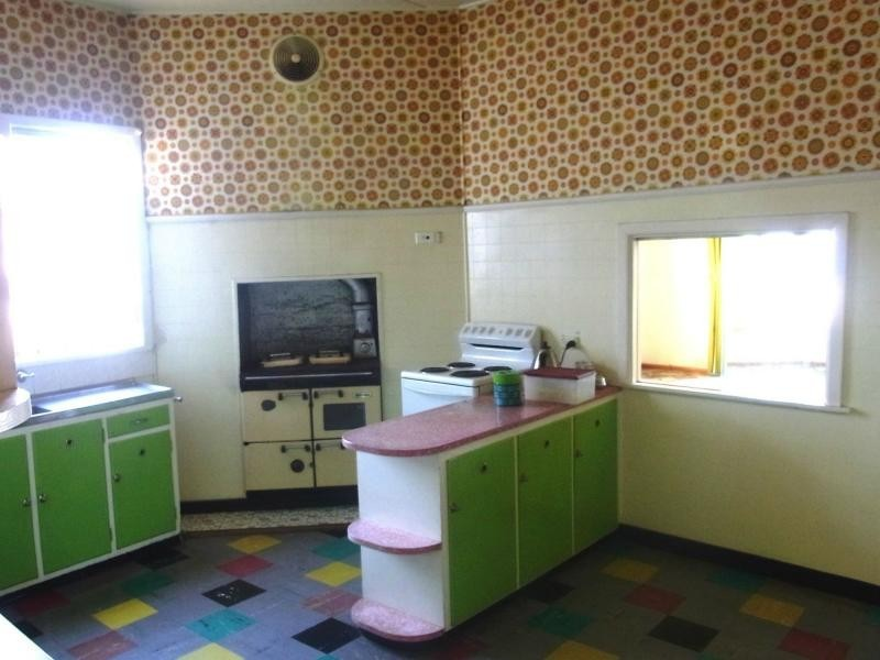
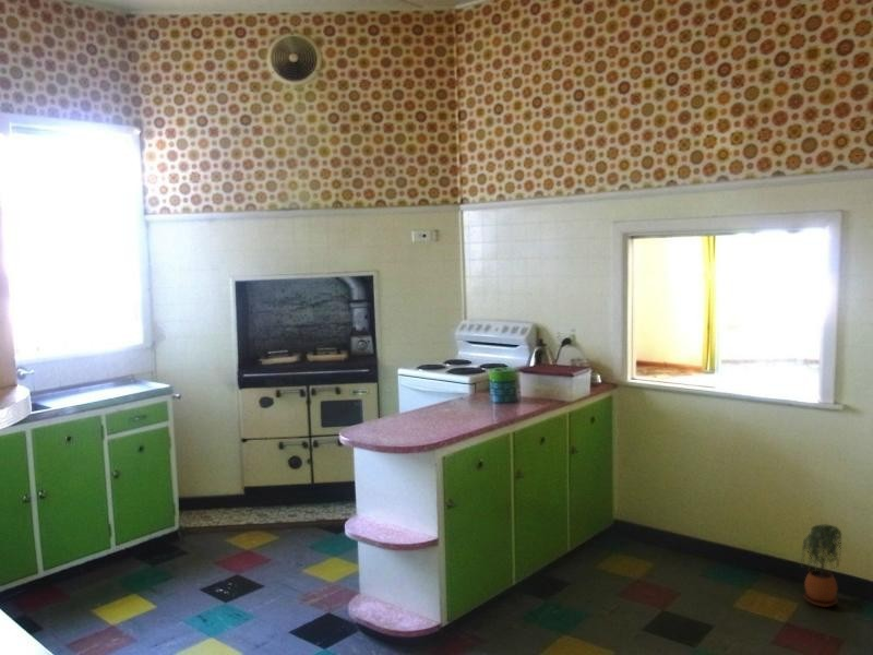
+ potted plant (821, 563)
